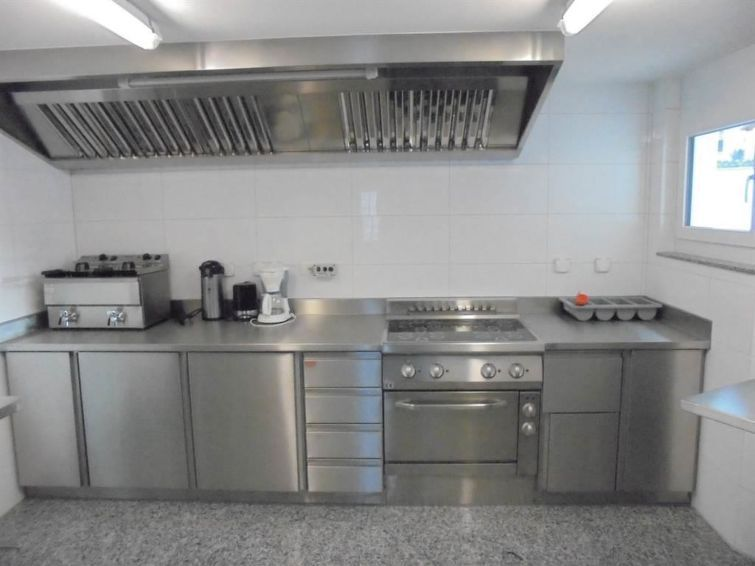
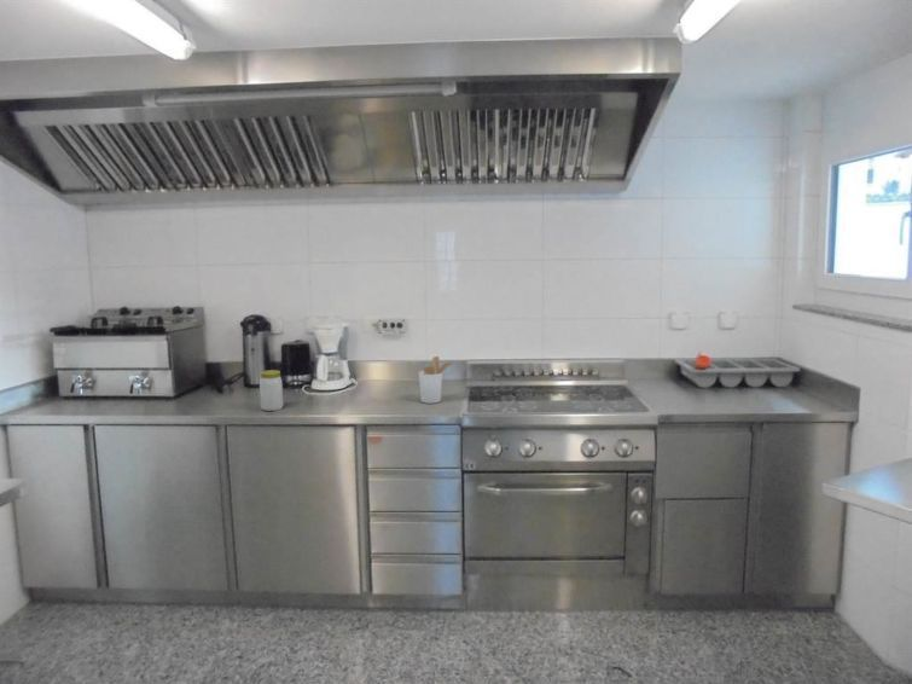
+ jar (271, 389)
+ utensil holder (436, 379)
